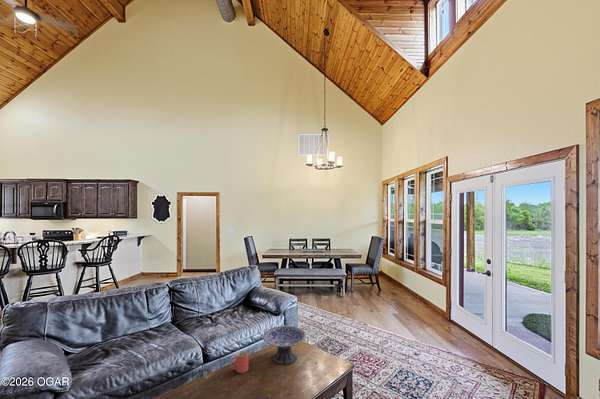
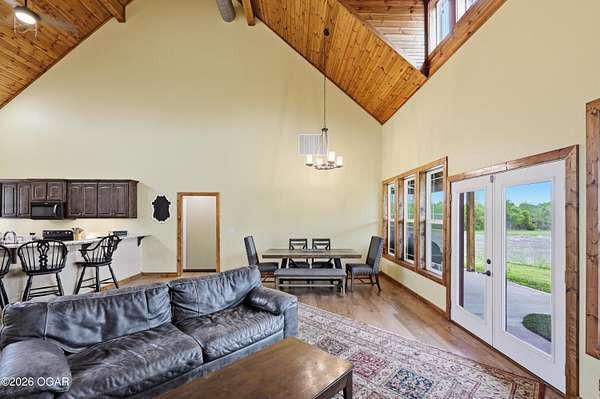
- mug (239, 362)
- decorative bowl (284, 346)
